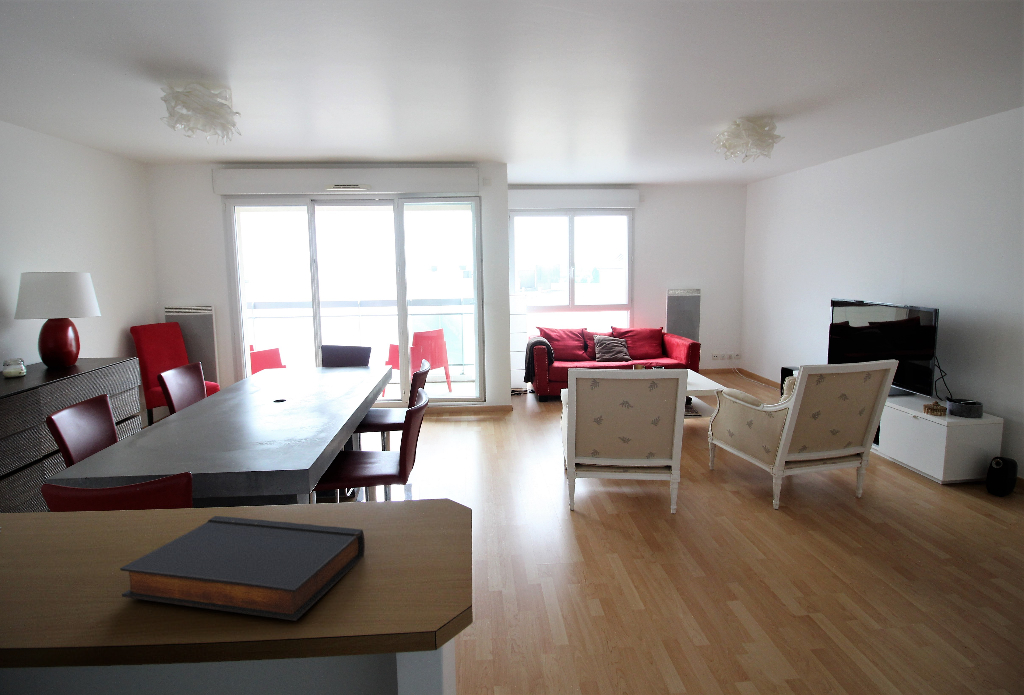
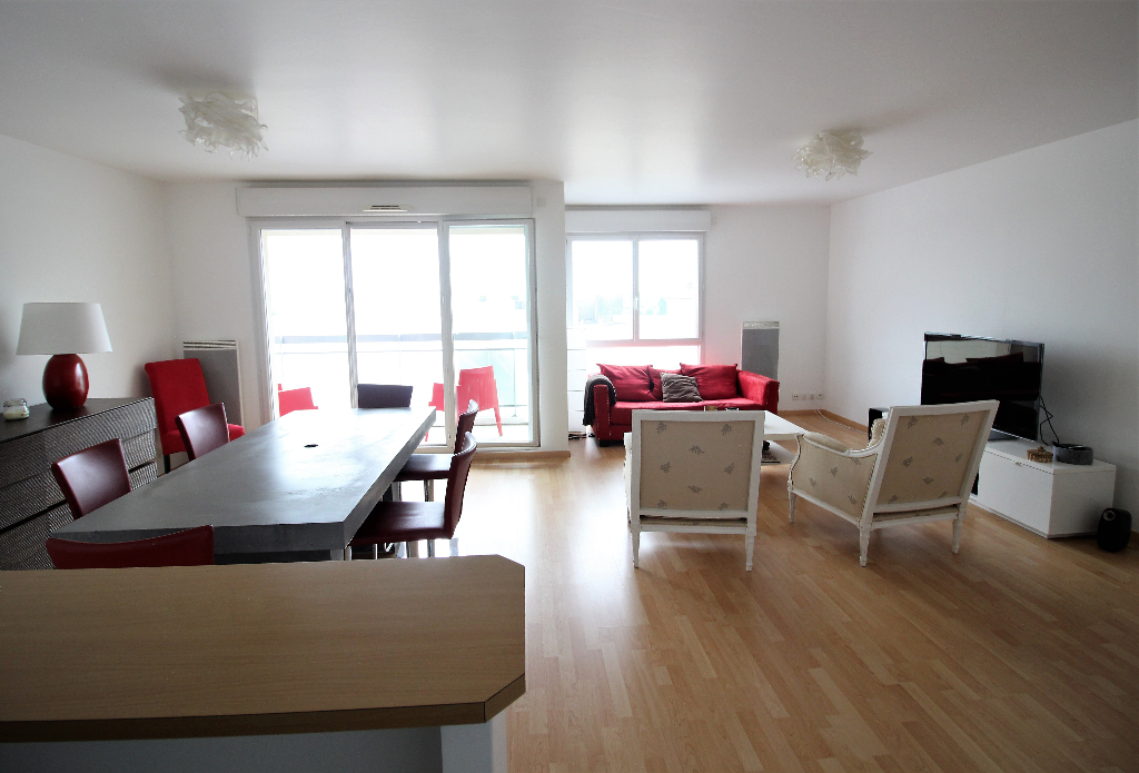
- book (251, 560)
